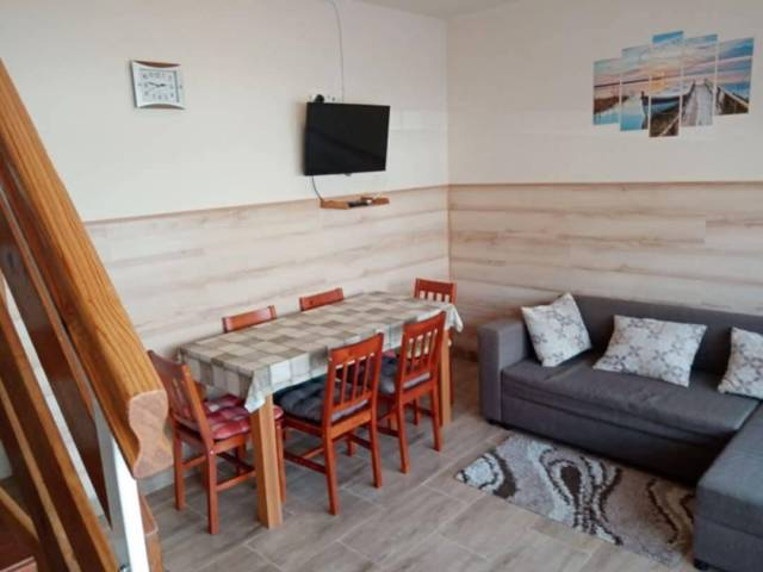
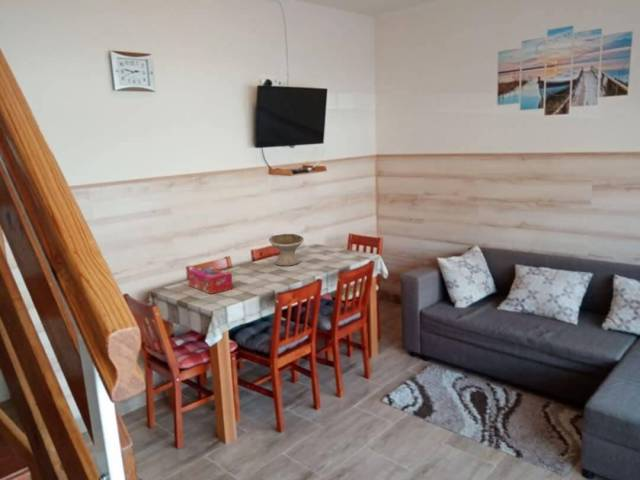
+ bowl (286, 250)
+ tissue box (209, 279)
